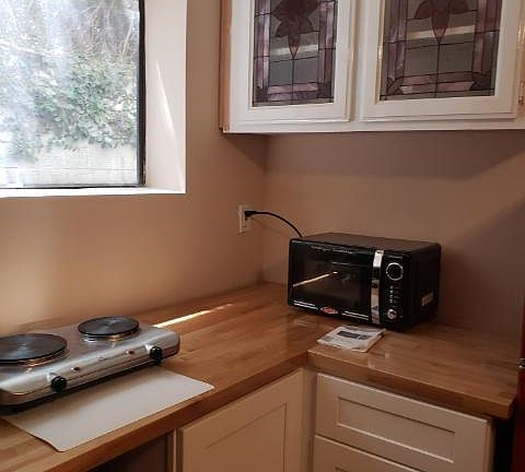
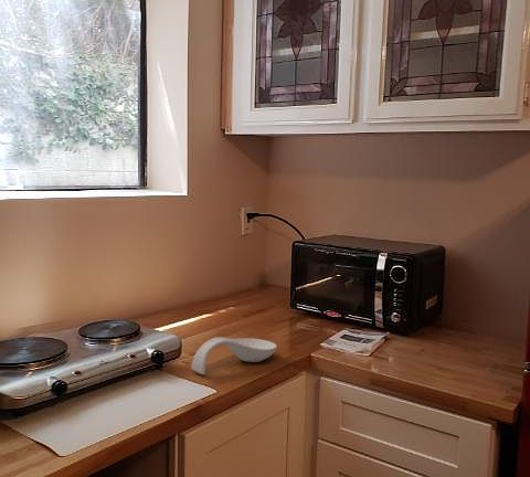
+ spoon rest (235, 349)
